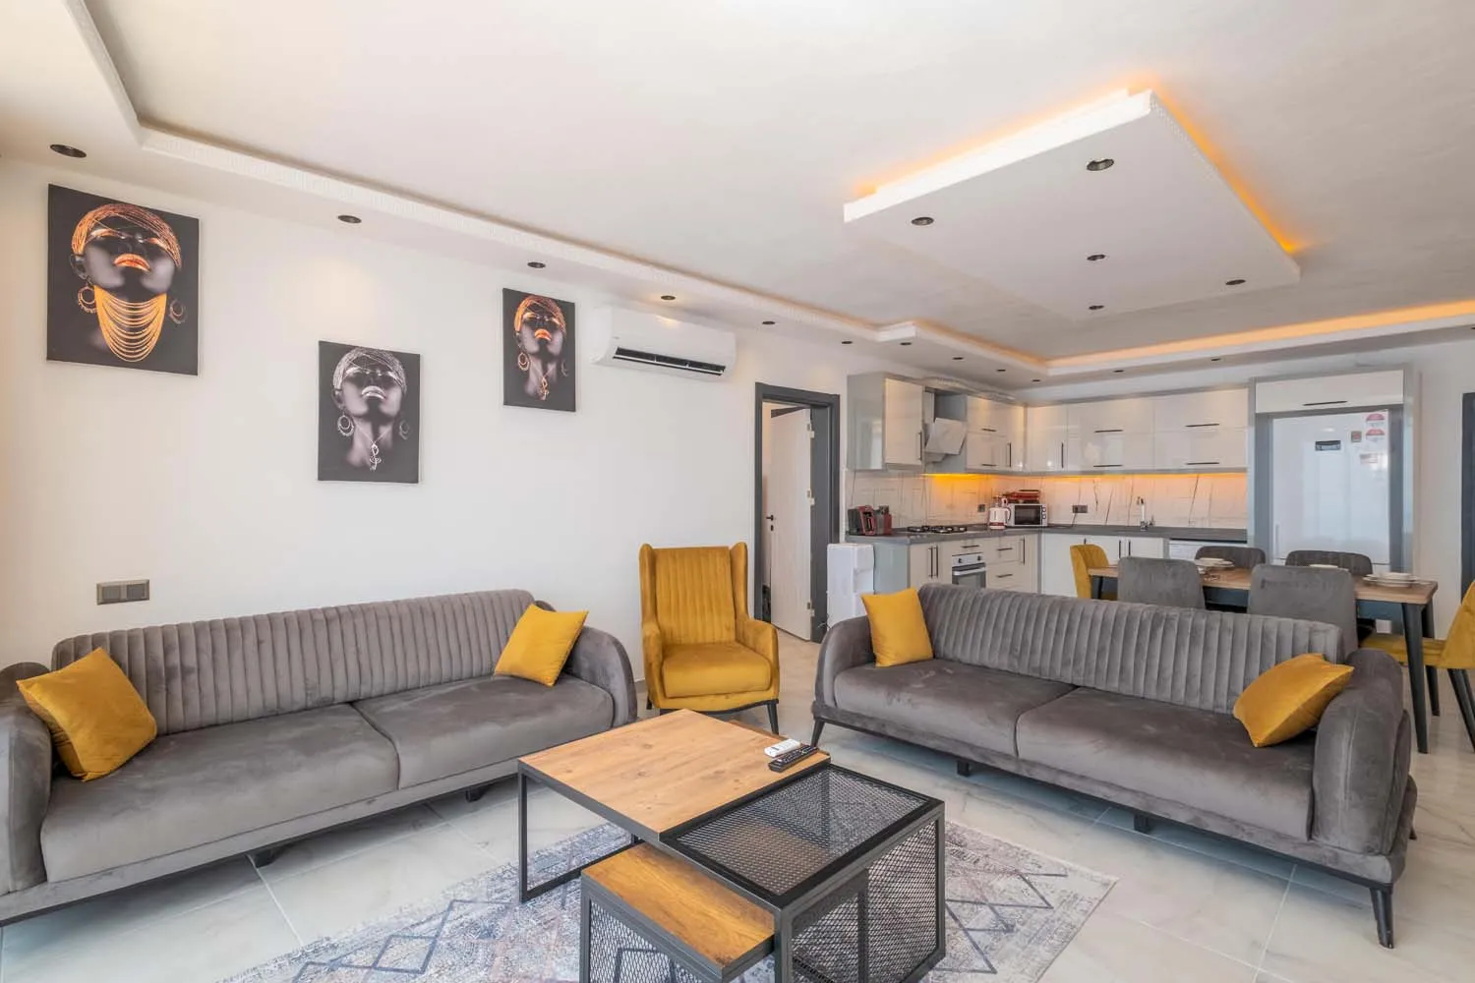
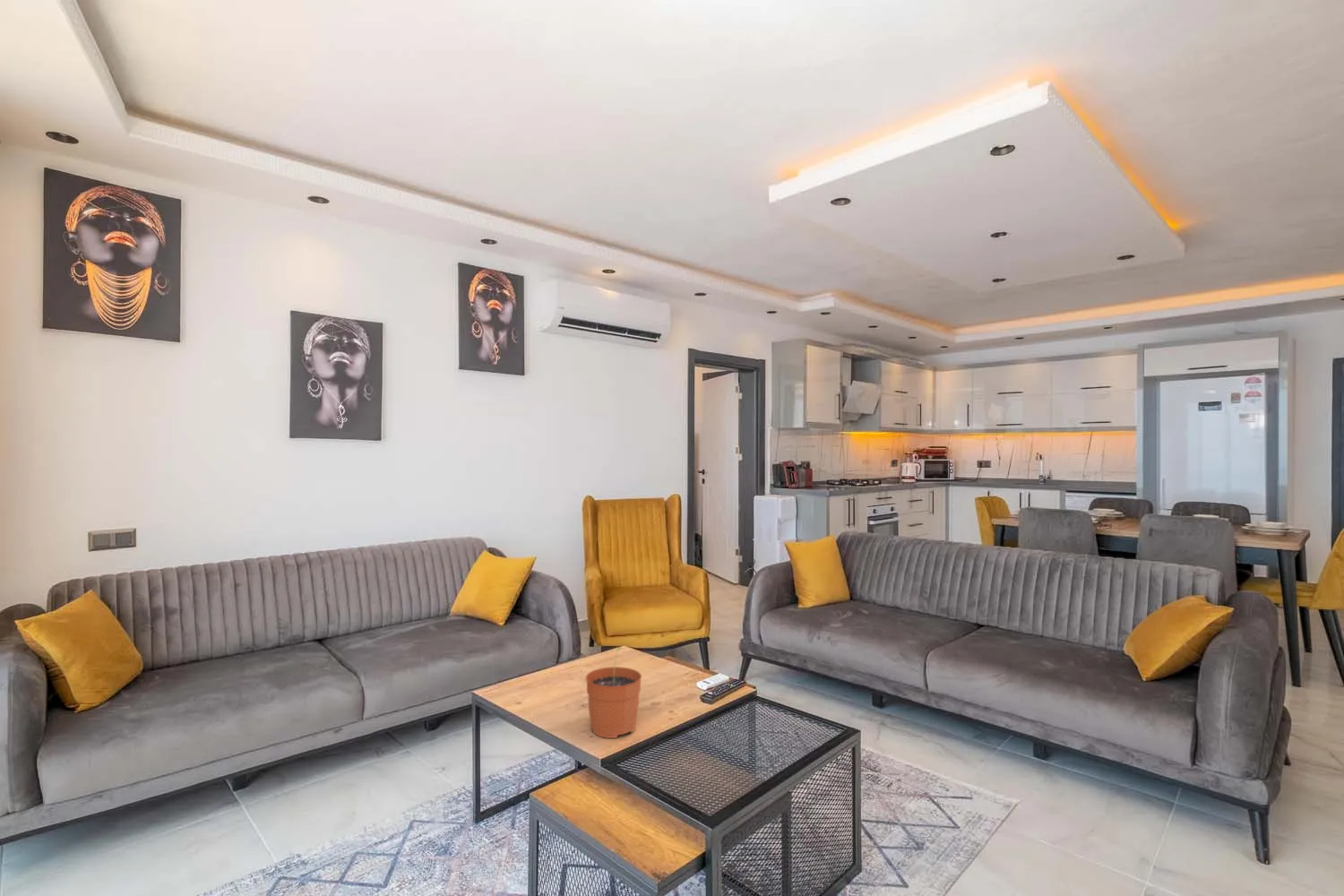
+ plant pot (613, 689)
